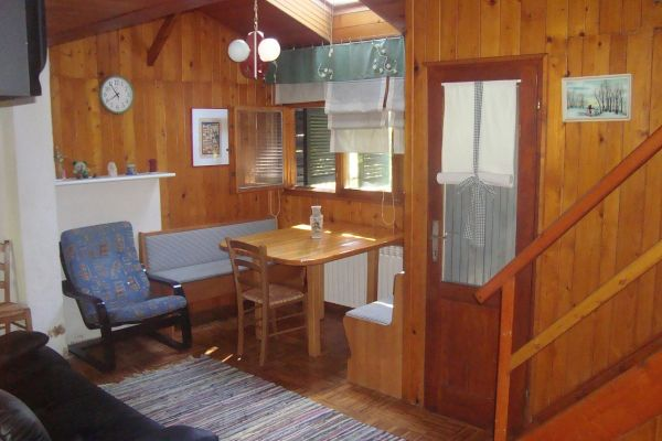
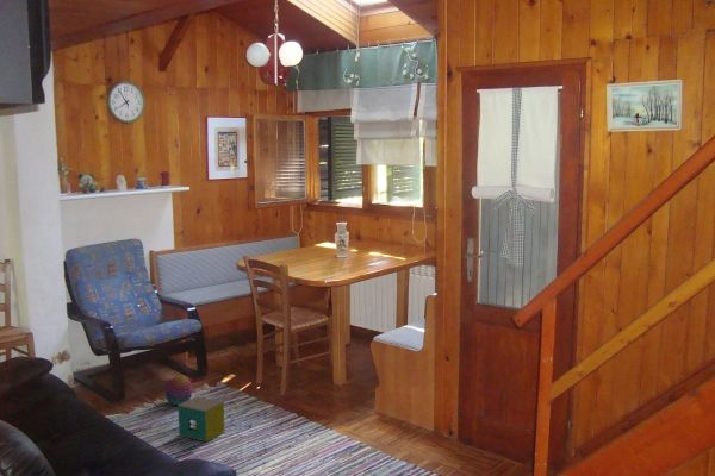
+ toy house (201, 418)
+ stacking toy (179, 389)
